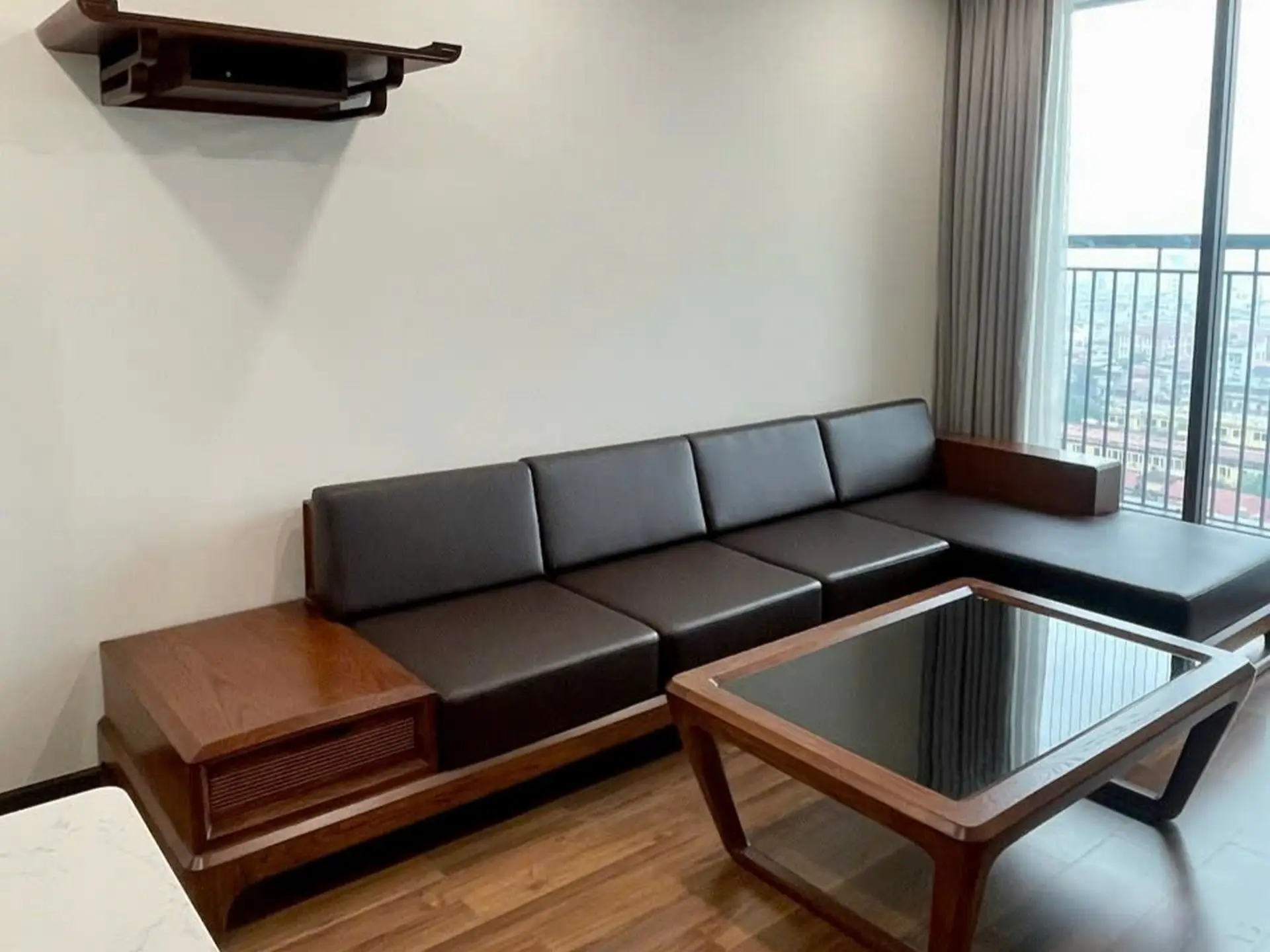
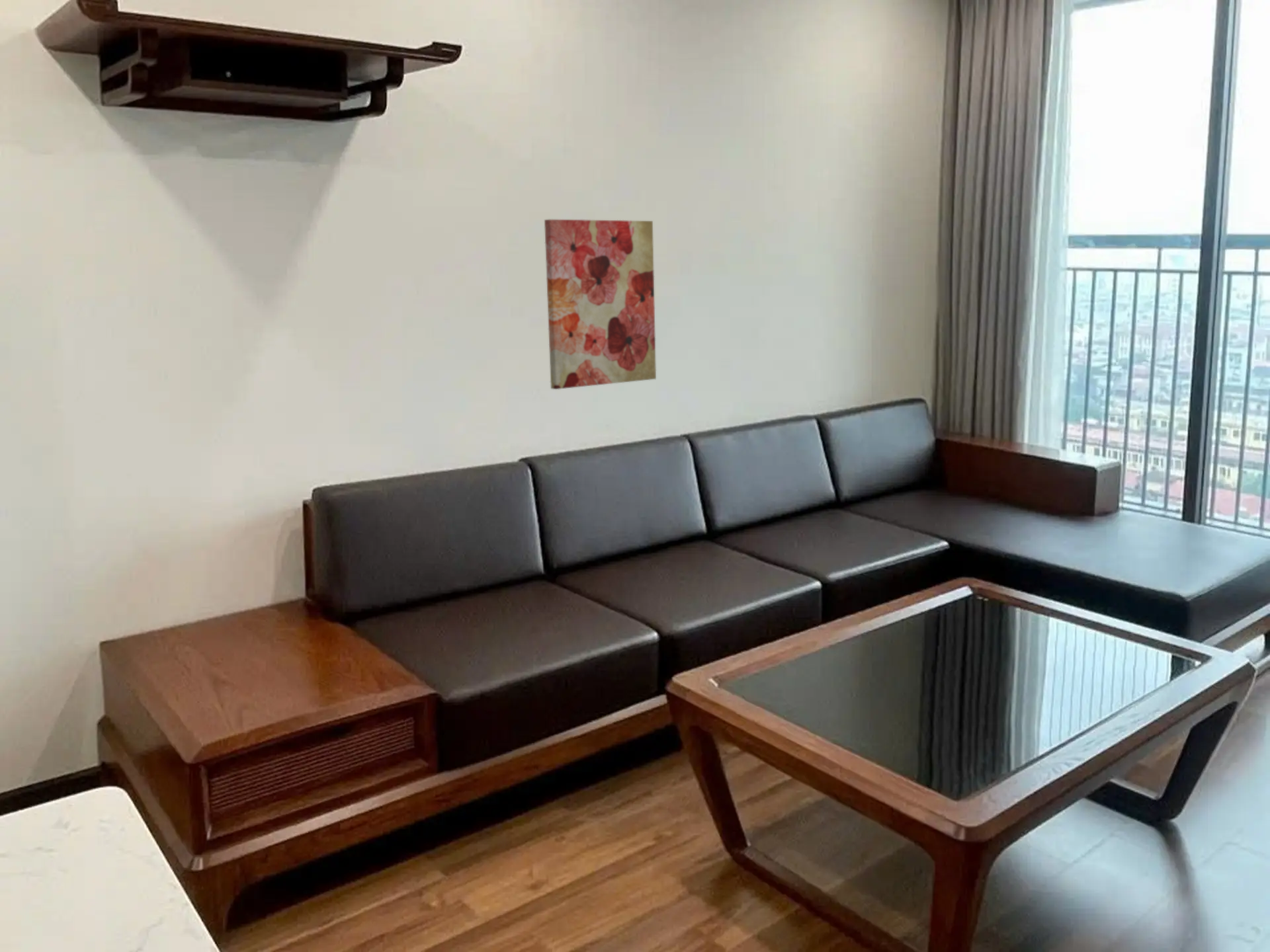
+ wall art (603, 303)
